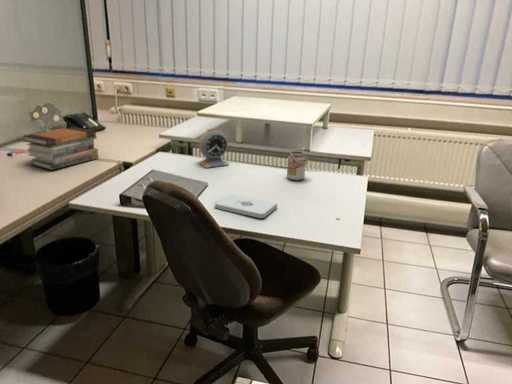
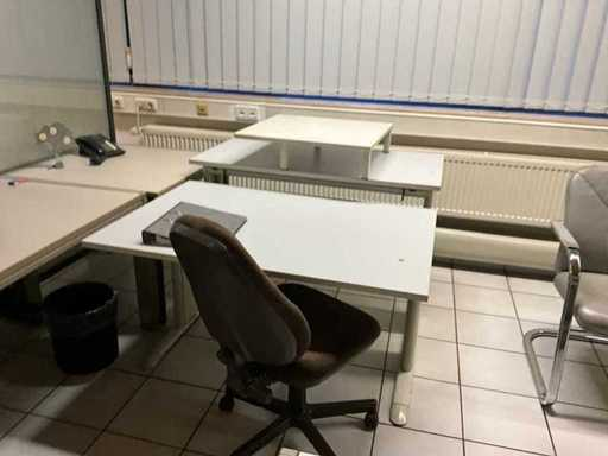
- book stack (62, 147)
- notepad (245, 205)
- beverage can (297, 165)
- alarm clock (213, 146)
